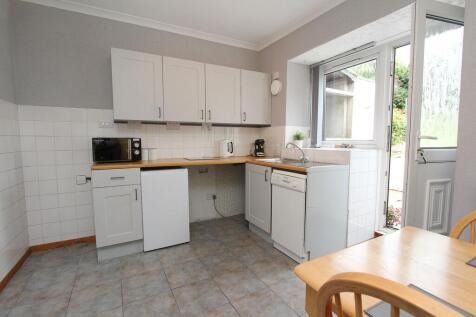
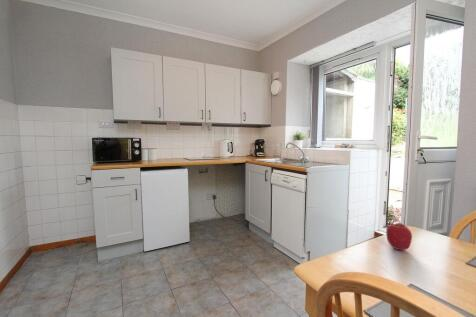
+ fruit (399, 235)
